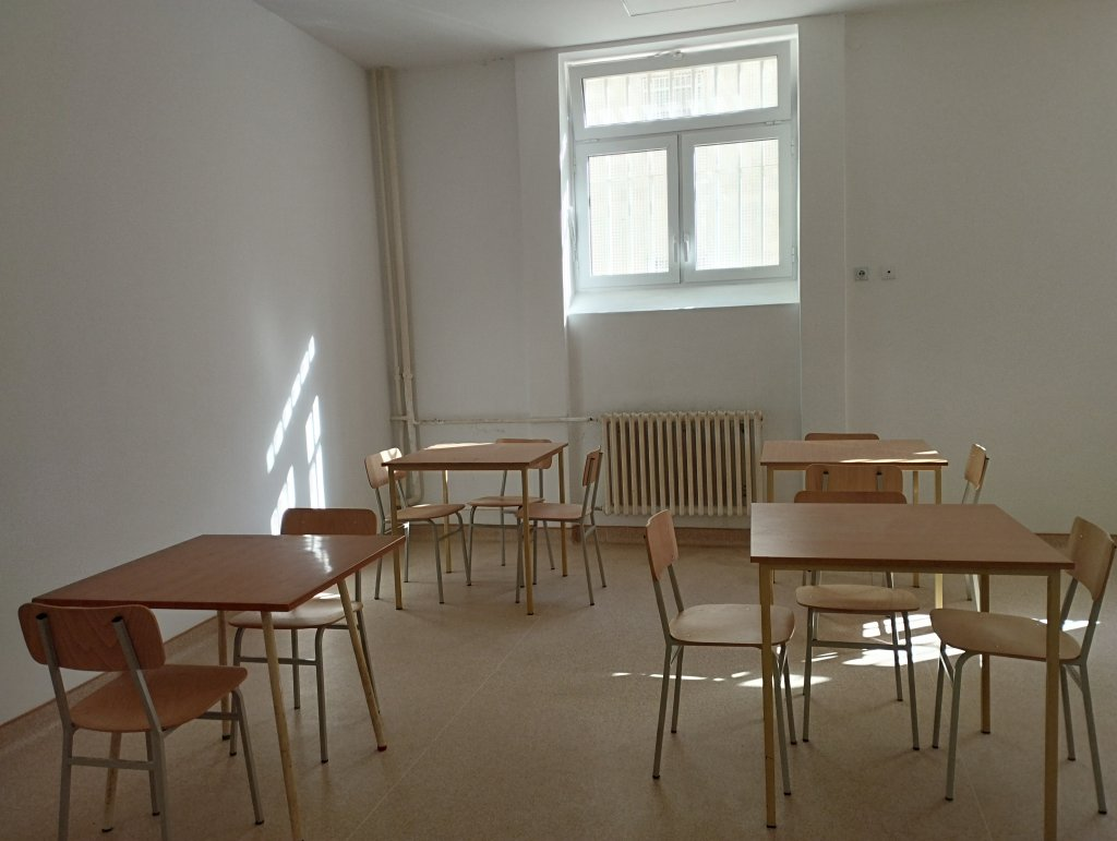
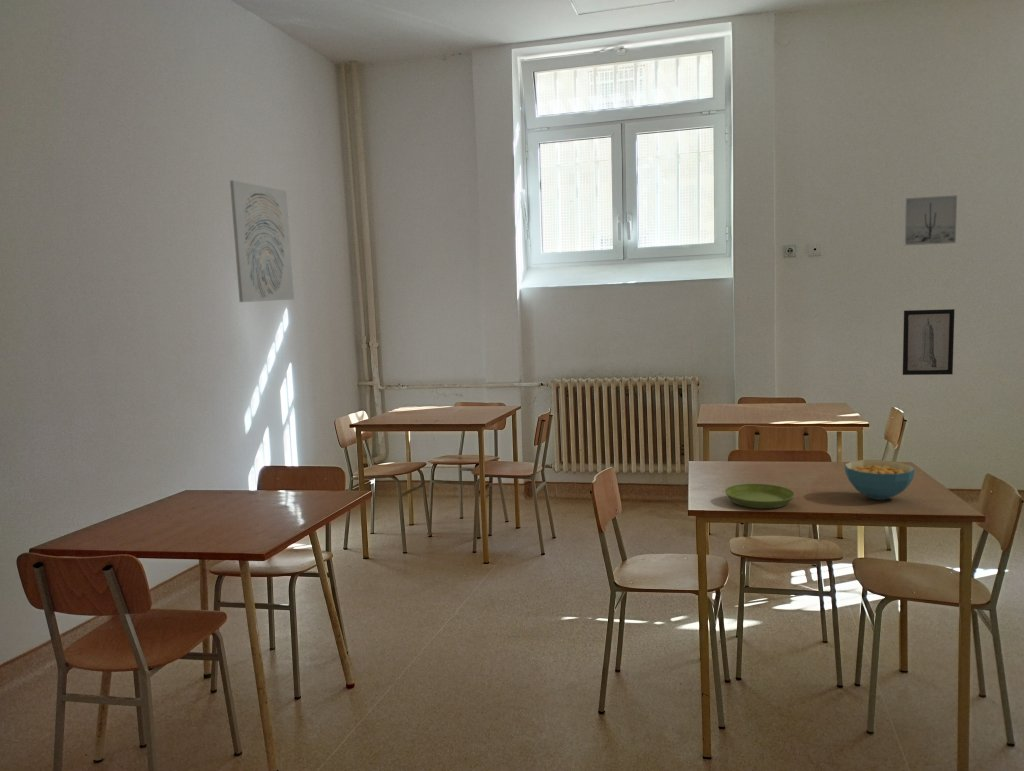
+ wall art (930, 220)
+ saucer (759, 496)
+ wall art (928, 342)
+ wall art (264, 243)
+ cereal bowl (878, 481)
